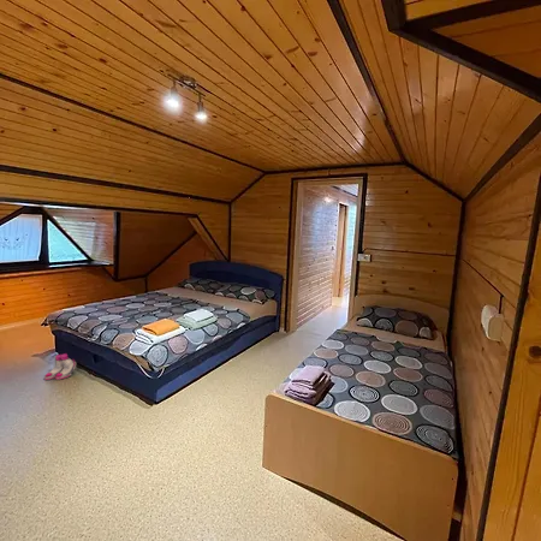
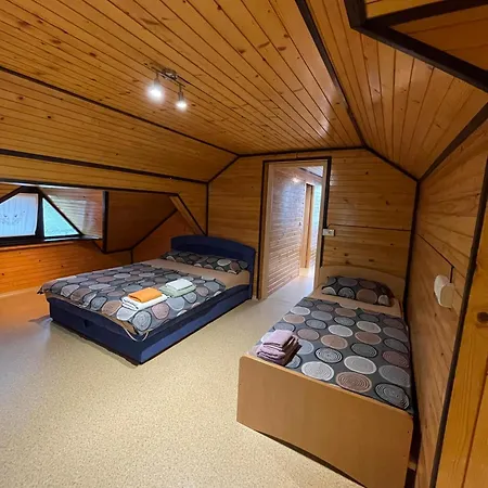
- boots (60, 364)
